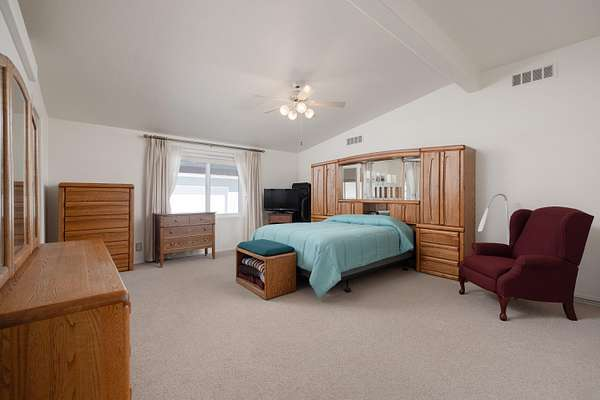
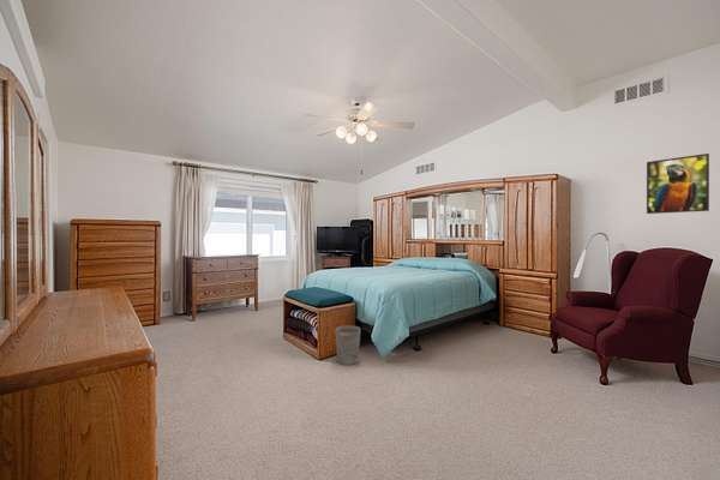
+ wastebasket (347, 344)
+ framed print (676, 185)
